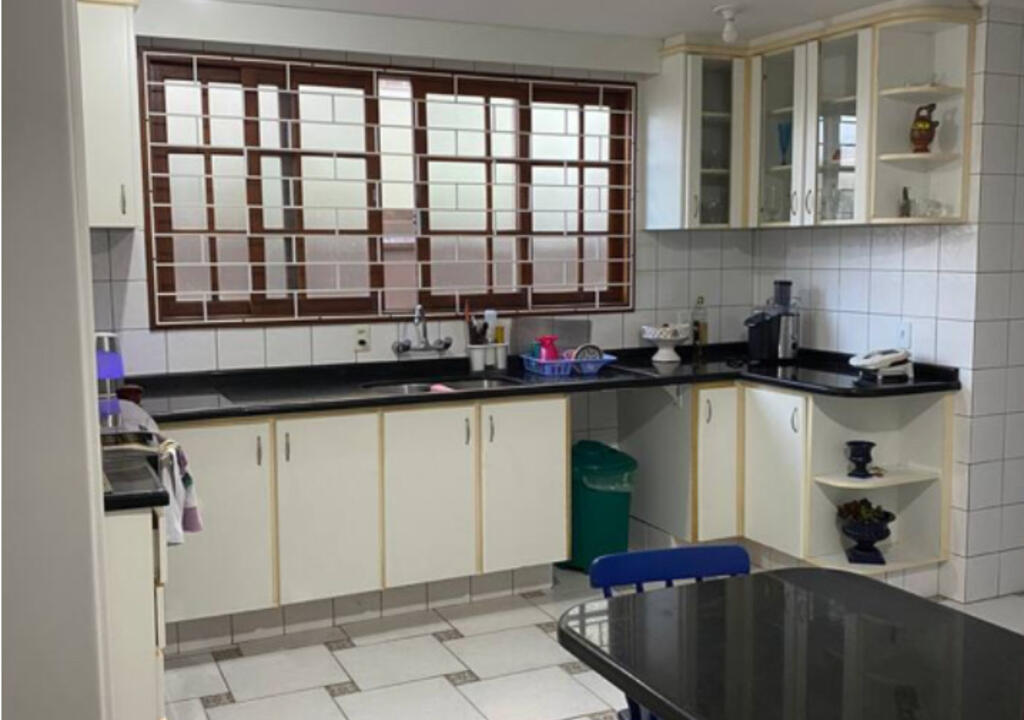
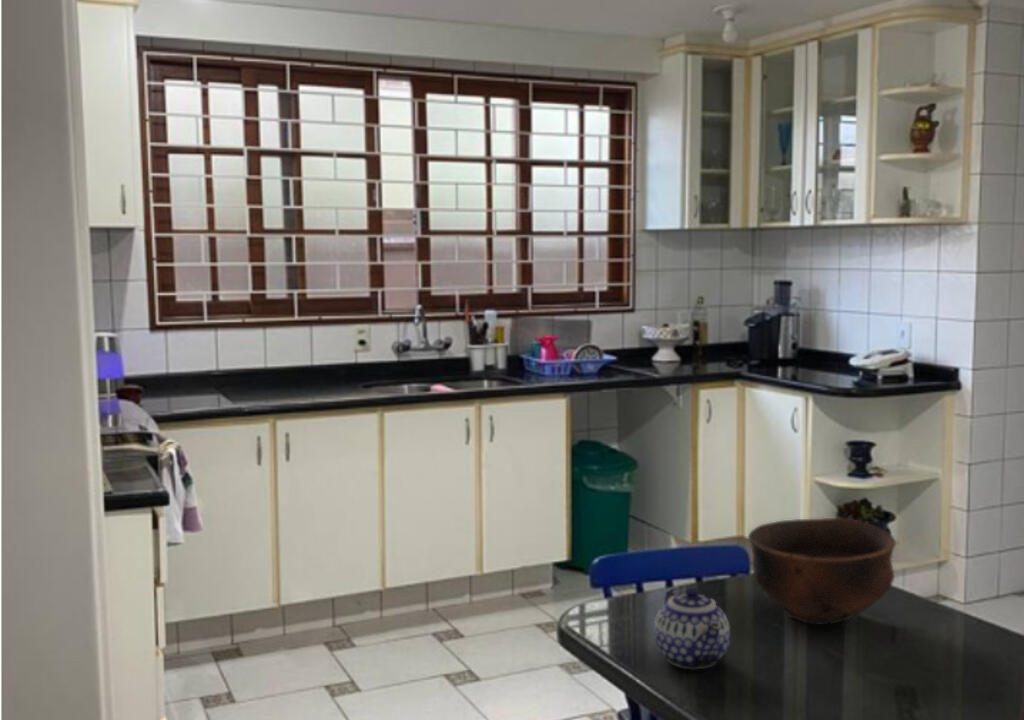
+ teapot (691, 624)
+ bowl (819, 574)
